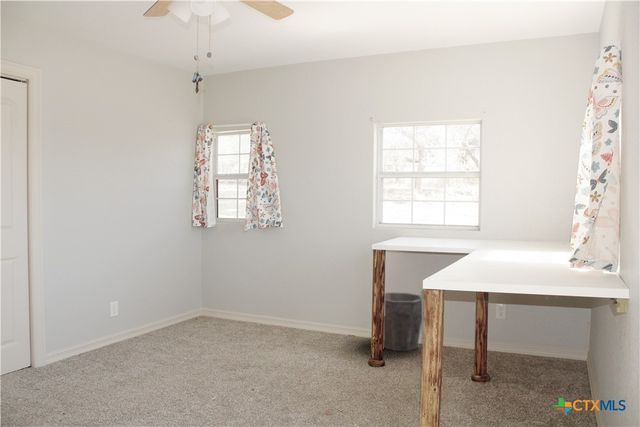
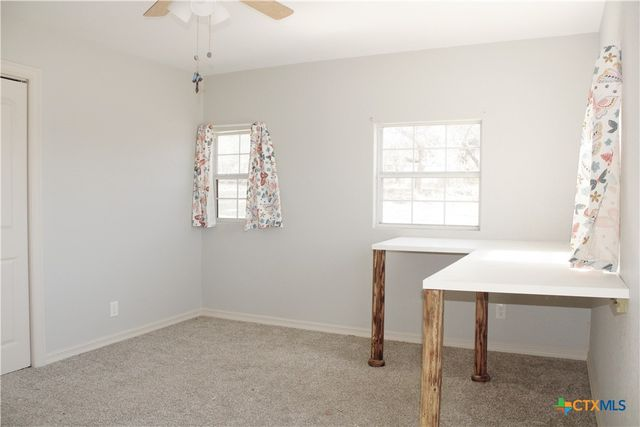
- waste bin (399, 321)
